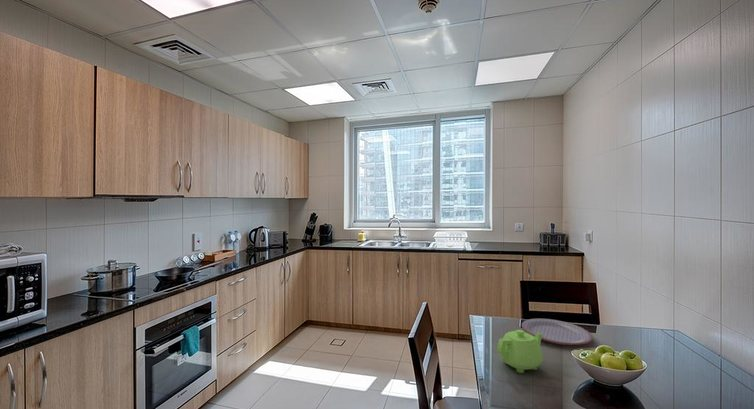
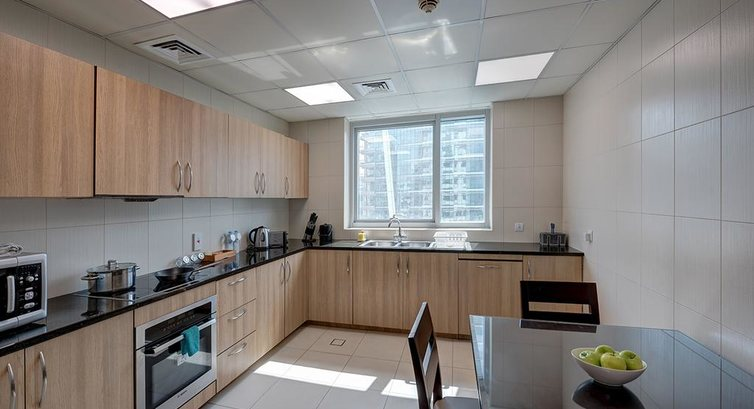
- teapot (520, 348)
- plate (555, 332)
